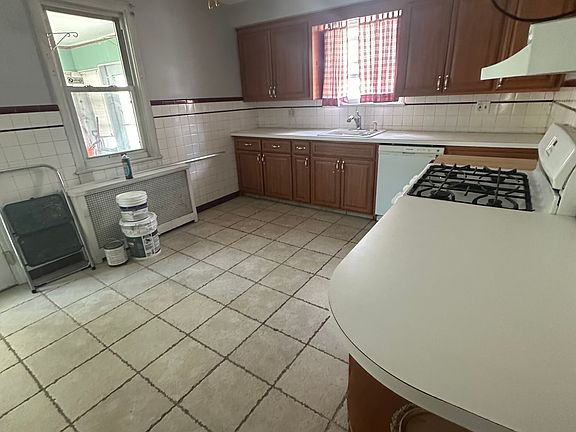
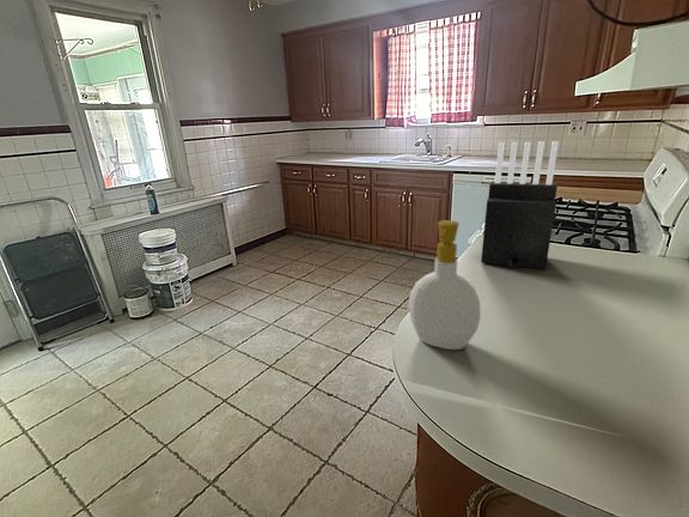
+ knife block (519, 205)
+ soap bottle (444, 286)
